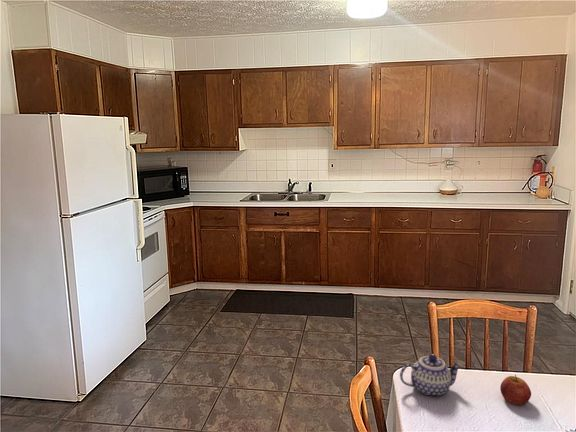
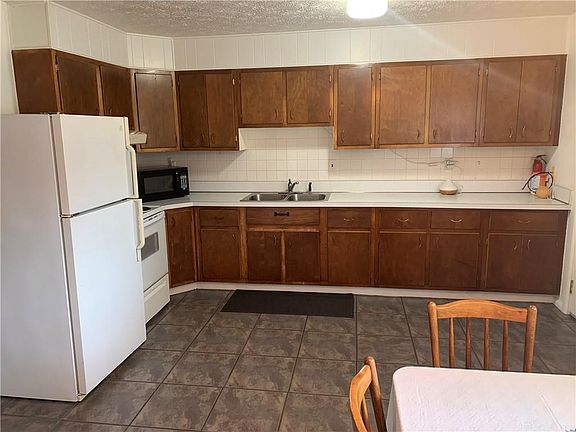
- apple (515, 387)
- teapot (430, 371)
